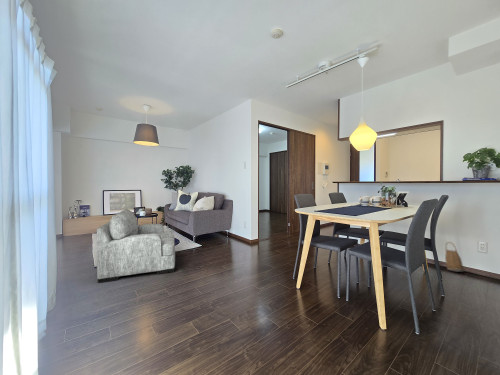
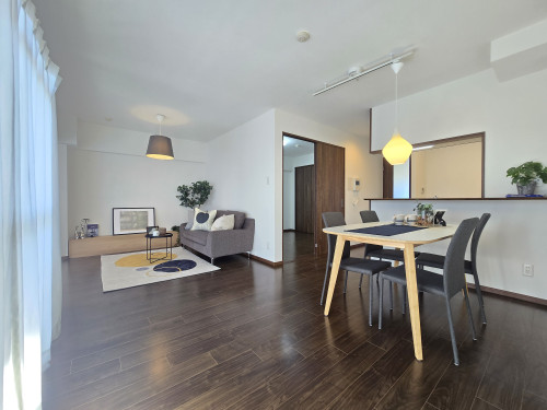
- basket (454, 257)
- armchair (143, 237)
